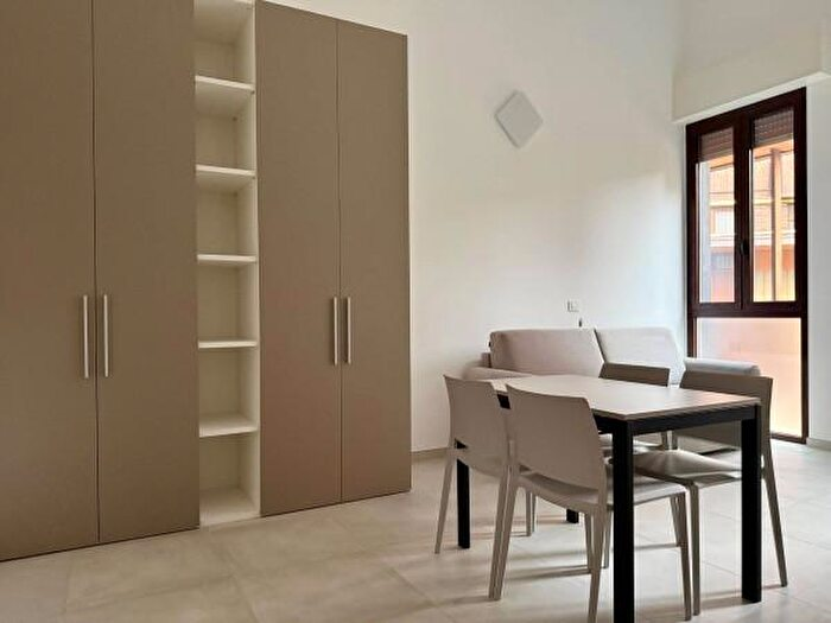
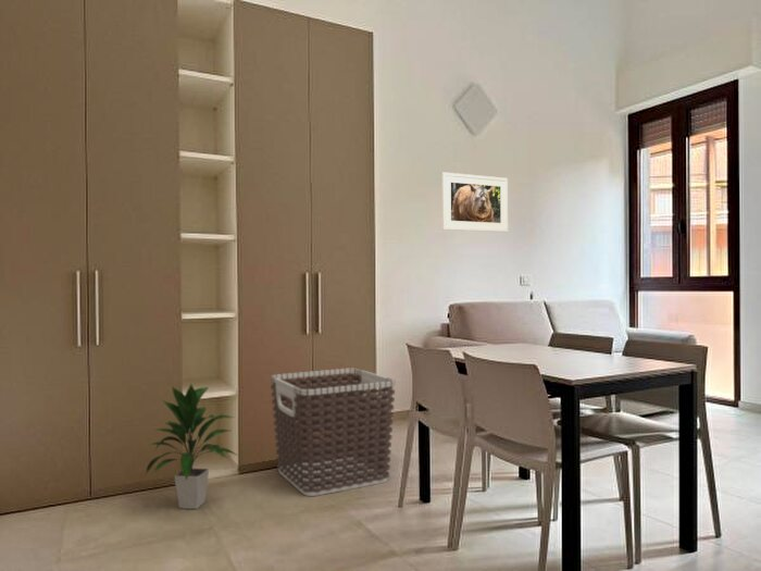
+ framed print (475, 202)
+ clothes hamper (332, 426)
+ indoor plant (188, 442)
